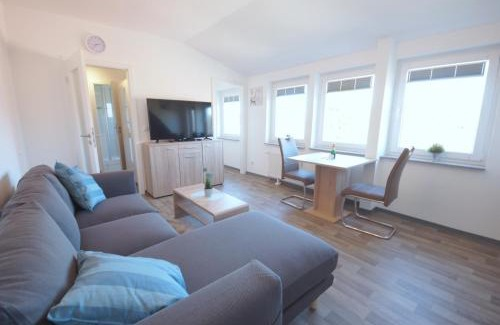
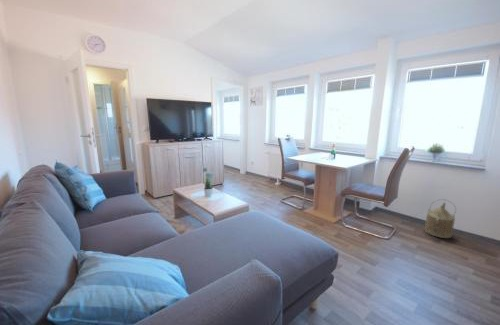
+ watering can (440, 217)
